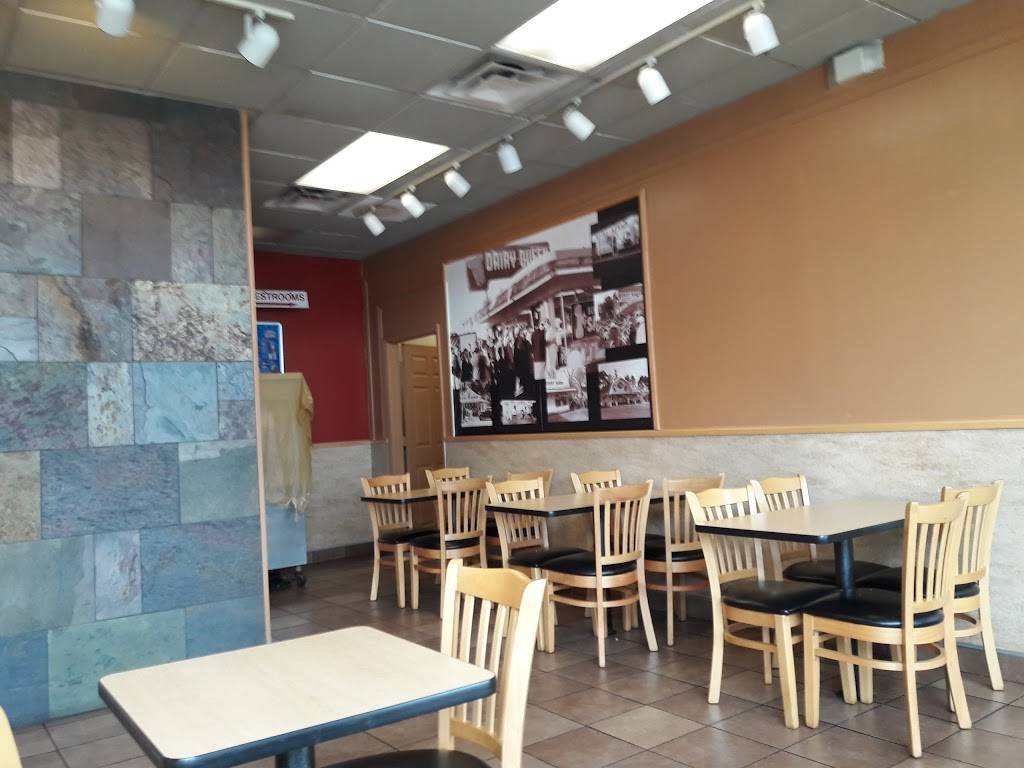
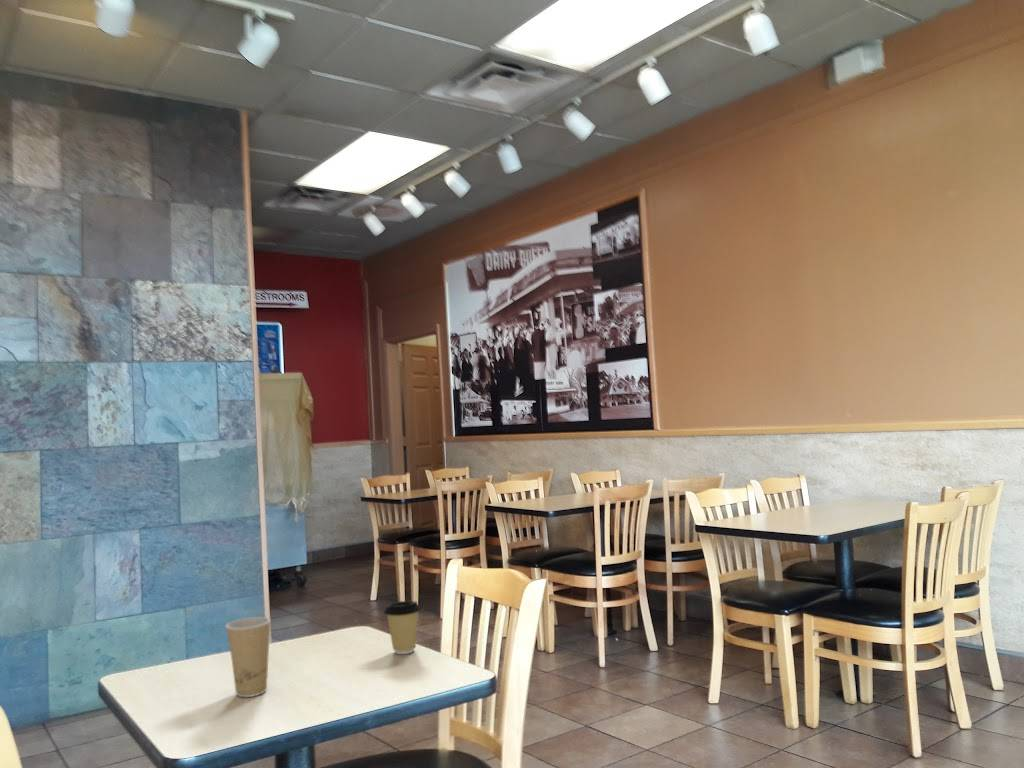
+ coffee cup (403, 626)
+ paper cup (249, 657)
